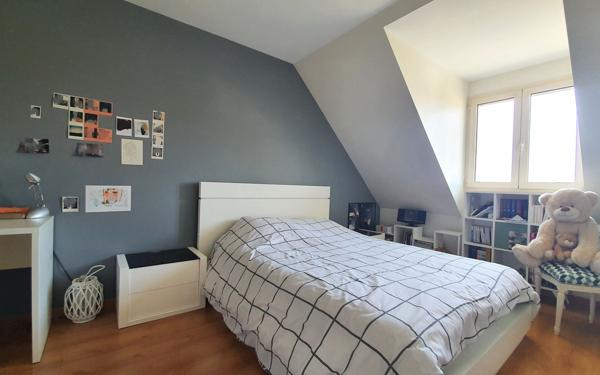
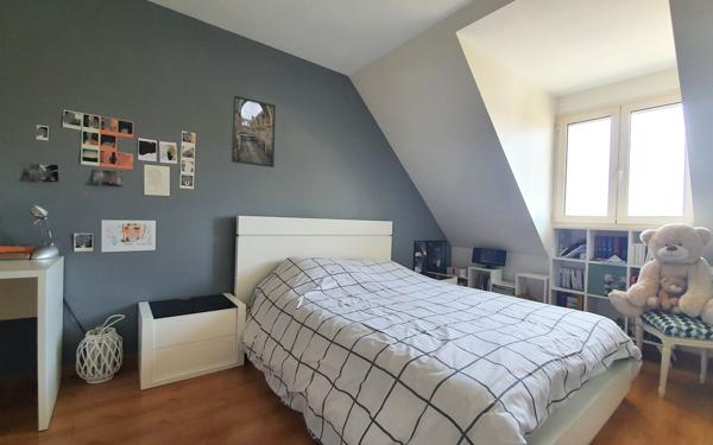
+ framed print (254, 132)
